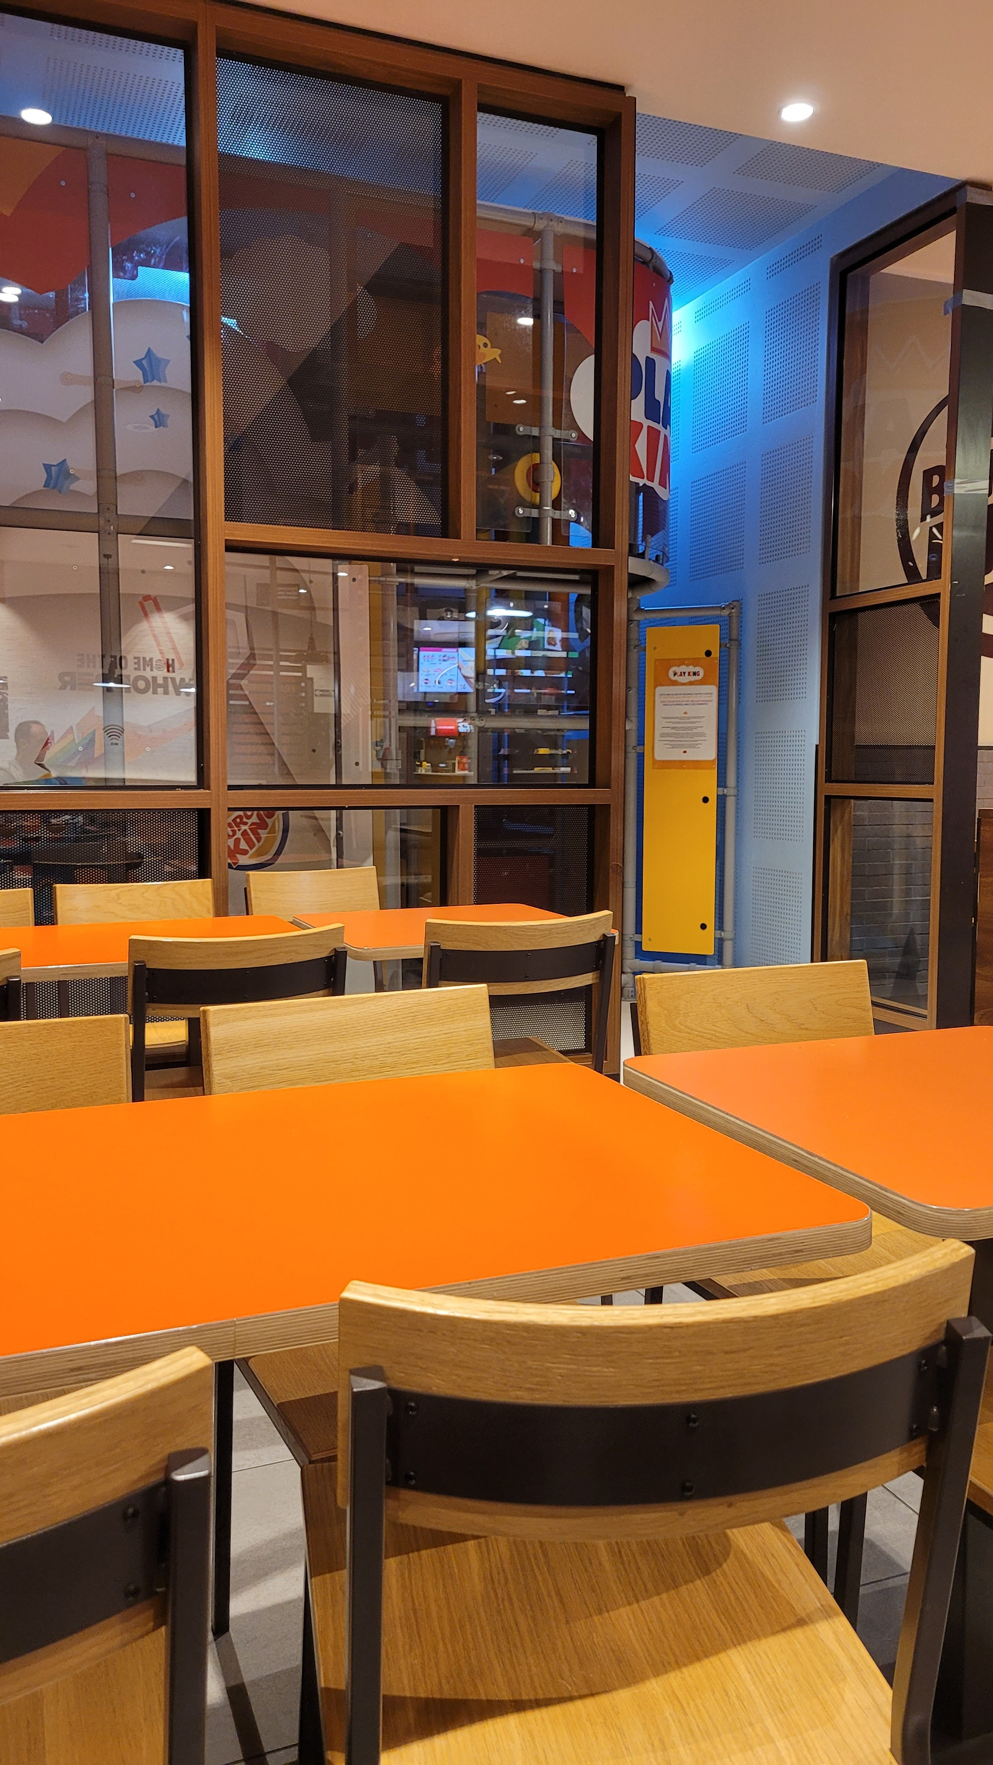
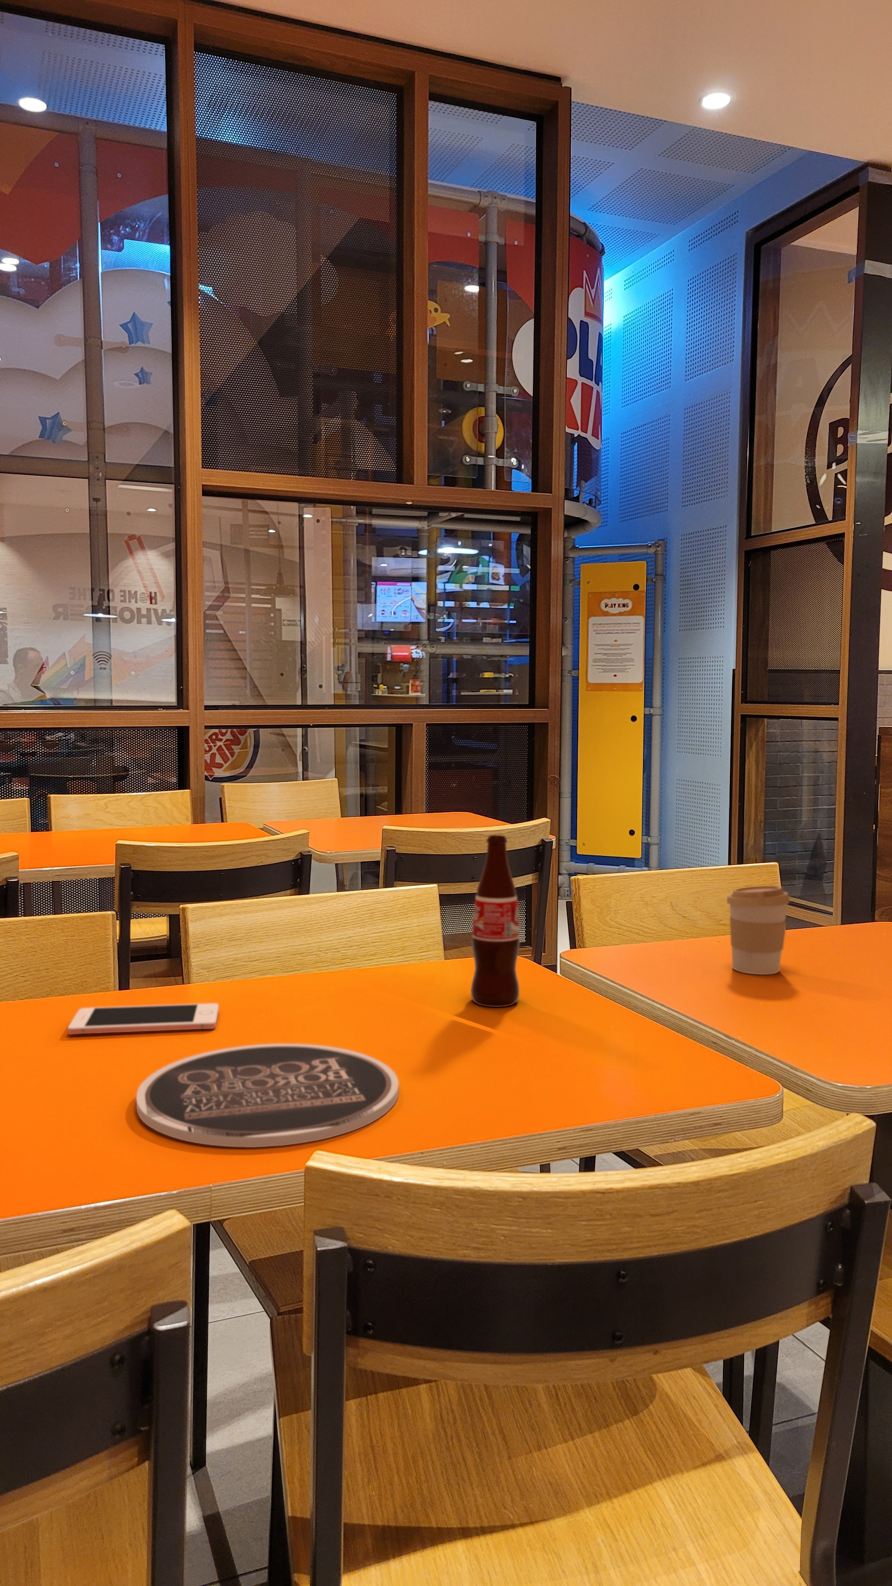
+ cell phone (146, 1018)
+ plate (270, 1089)
+ bottle (496, 919)
+ coffee cup (757, 928)
